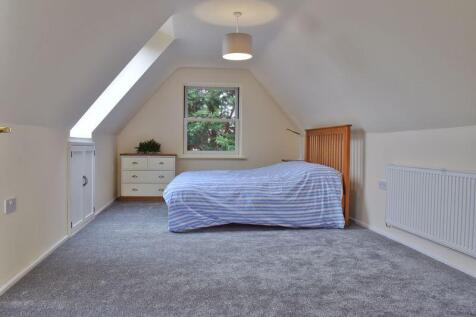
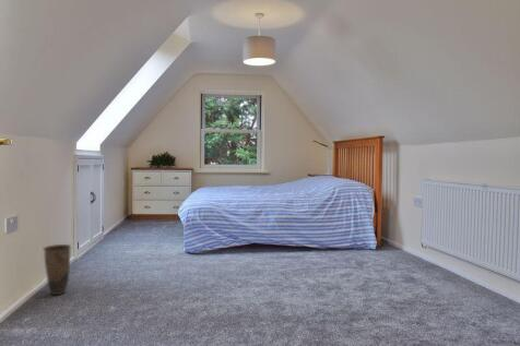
+ vase (57, 270)
